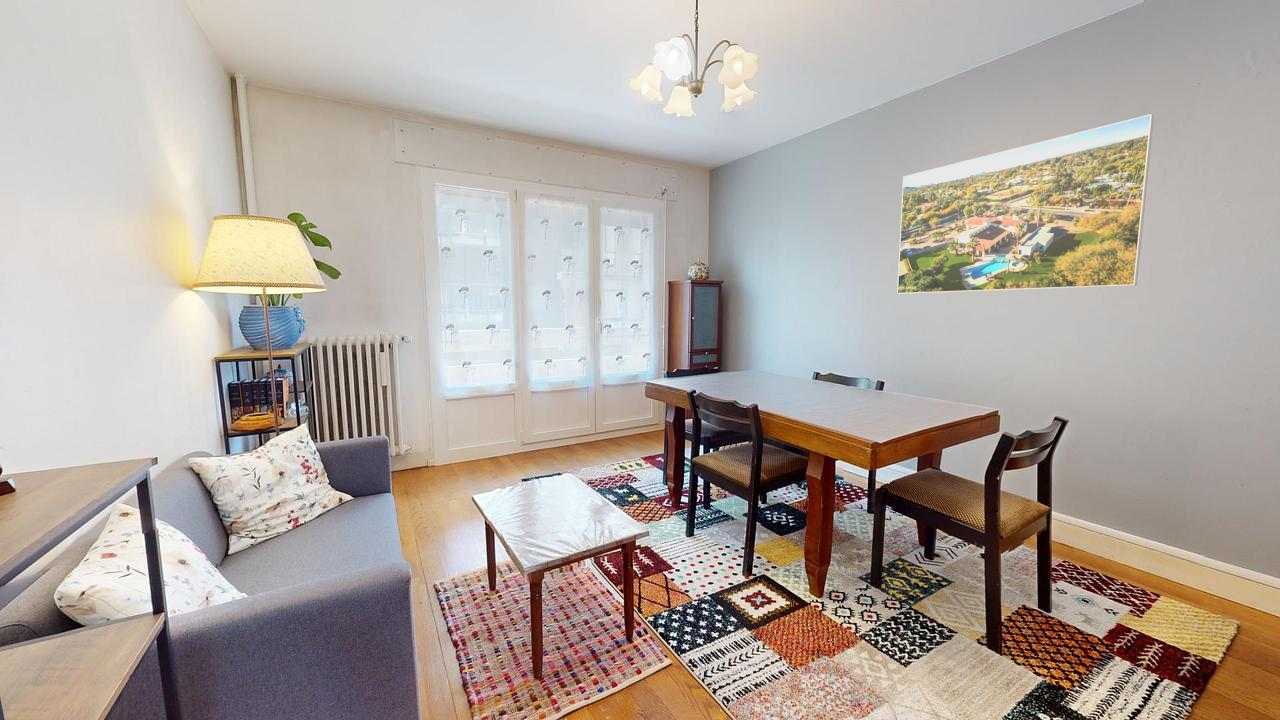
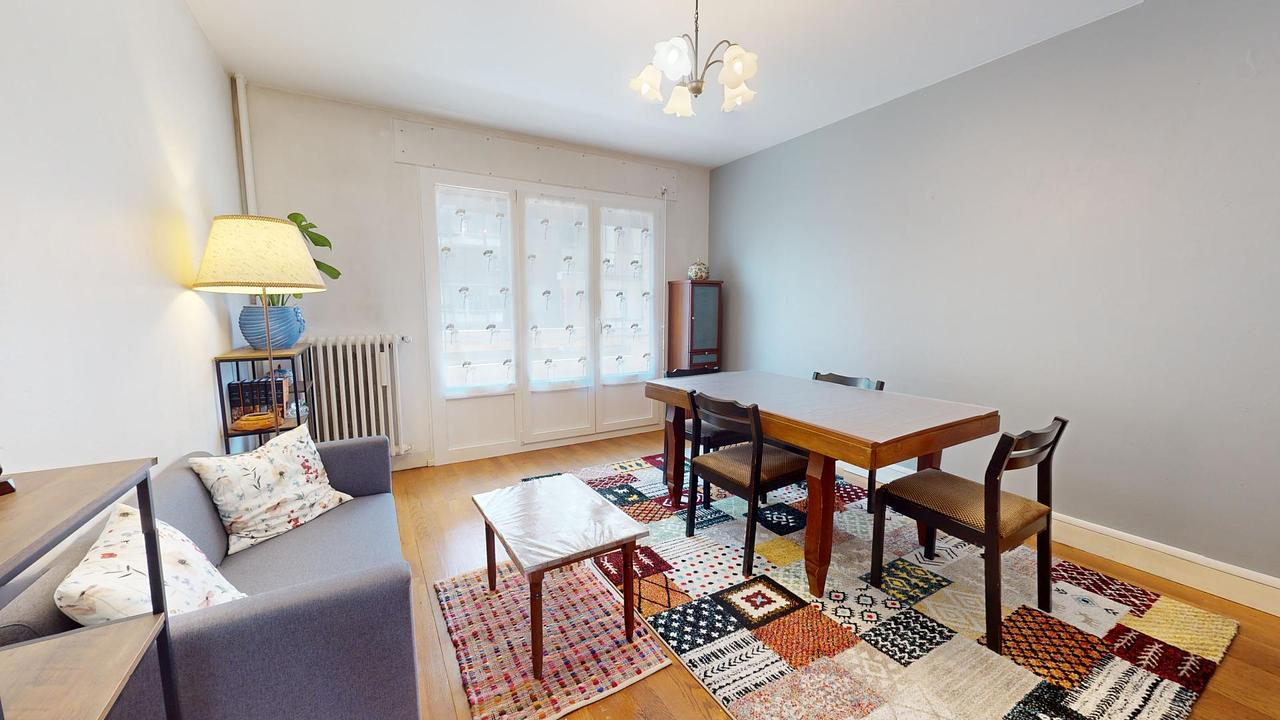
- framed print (1000, 221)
